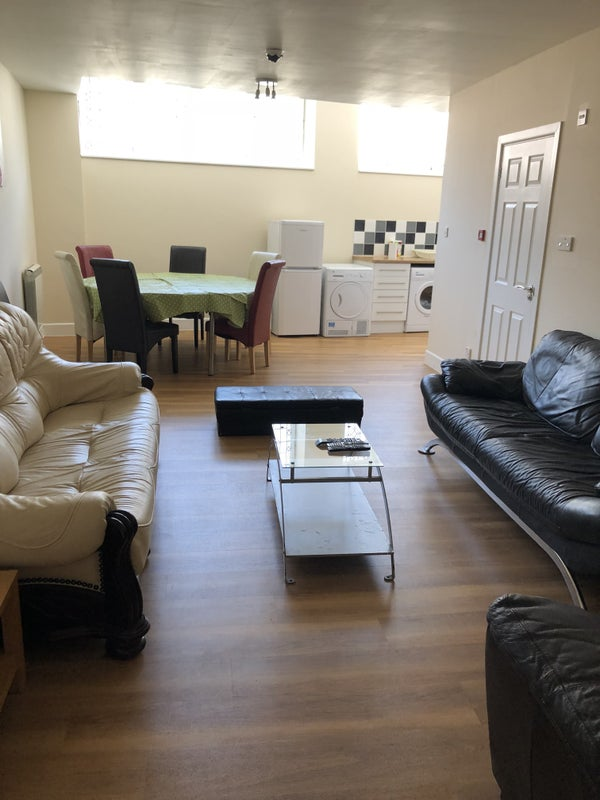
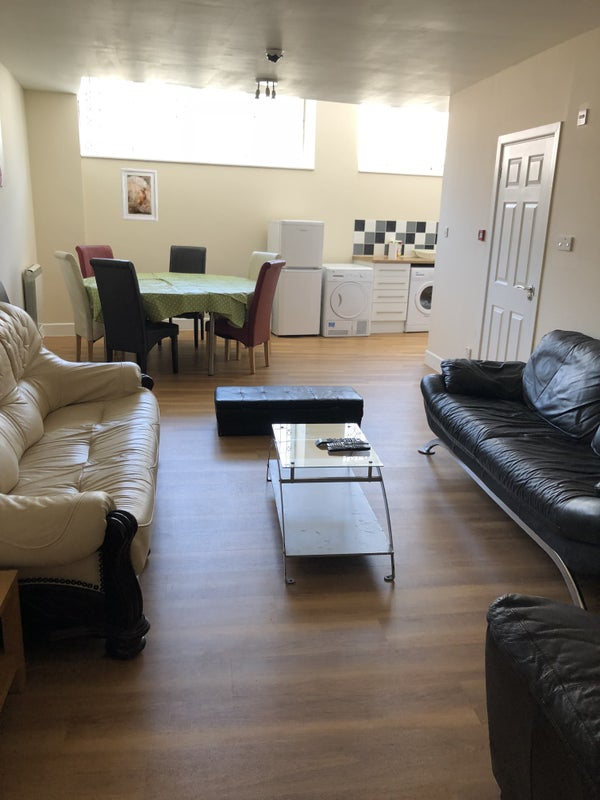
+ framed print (139, 195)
